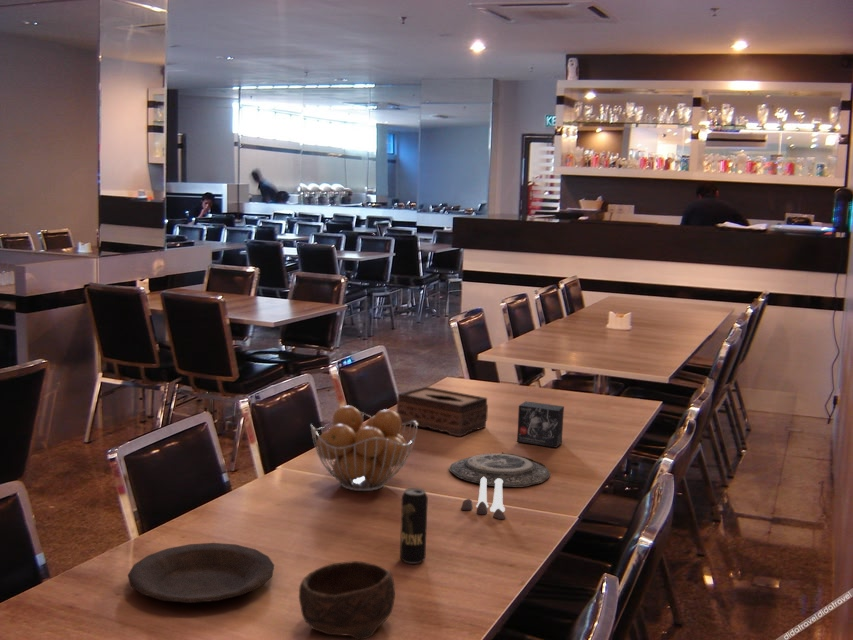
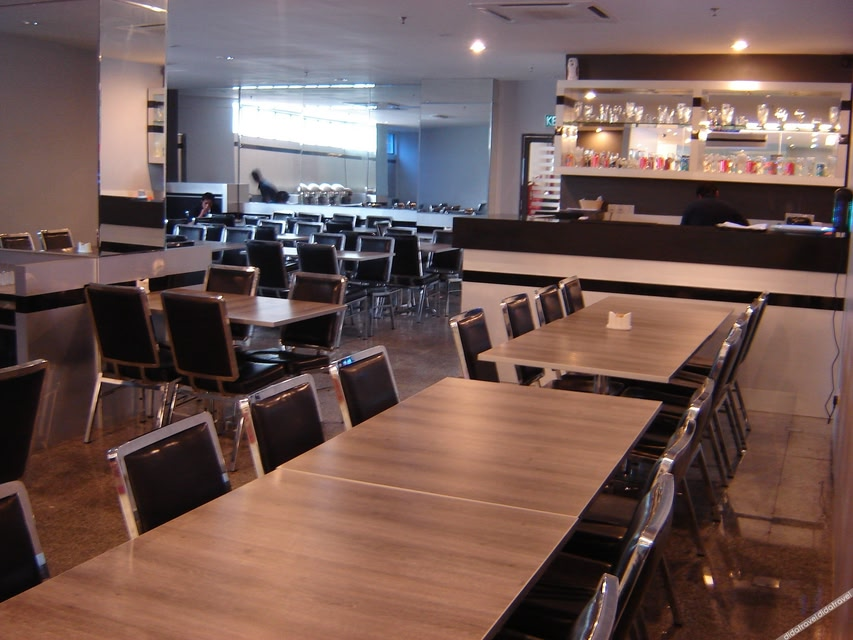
- small box (540, 424)
- fruit basket (363, 446)
- plate (499, 465)
- salt and pepper shaker set (486, 495)
- bowl (347, 598)
- tissue box (442, 410)
- beverage can (413, 523)
- plate (202, 576)
